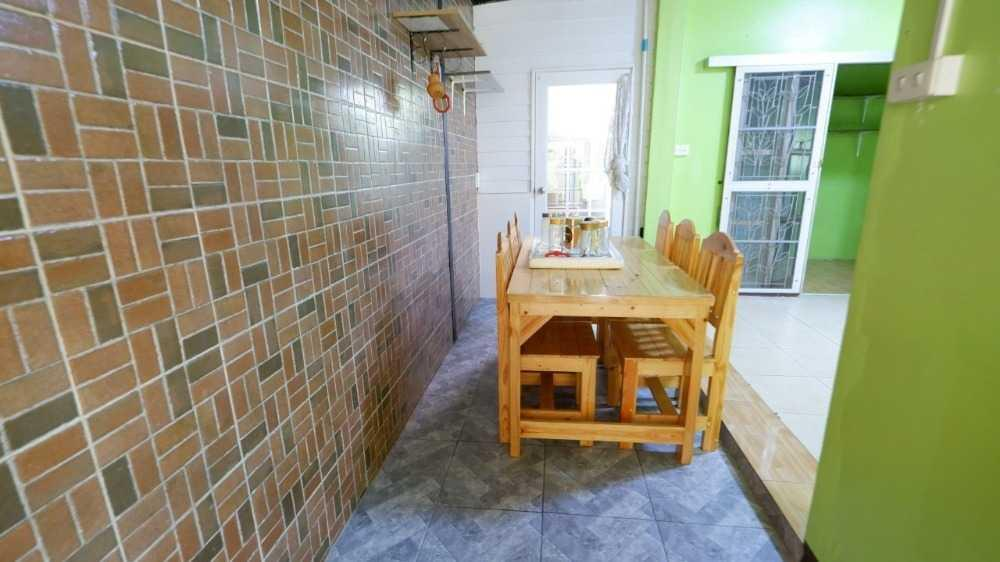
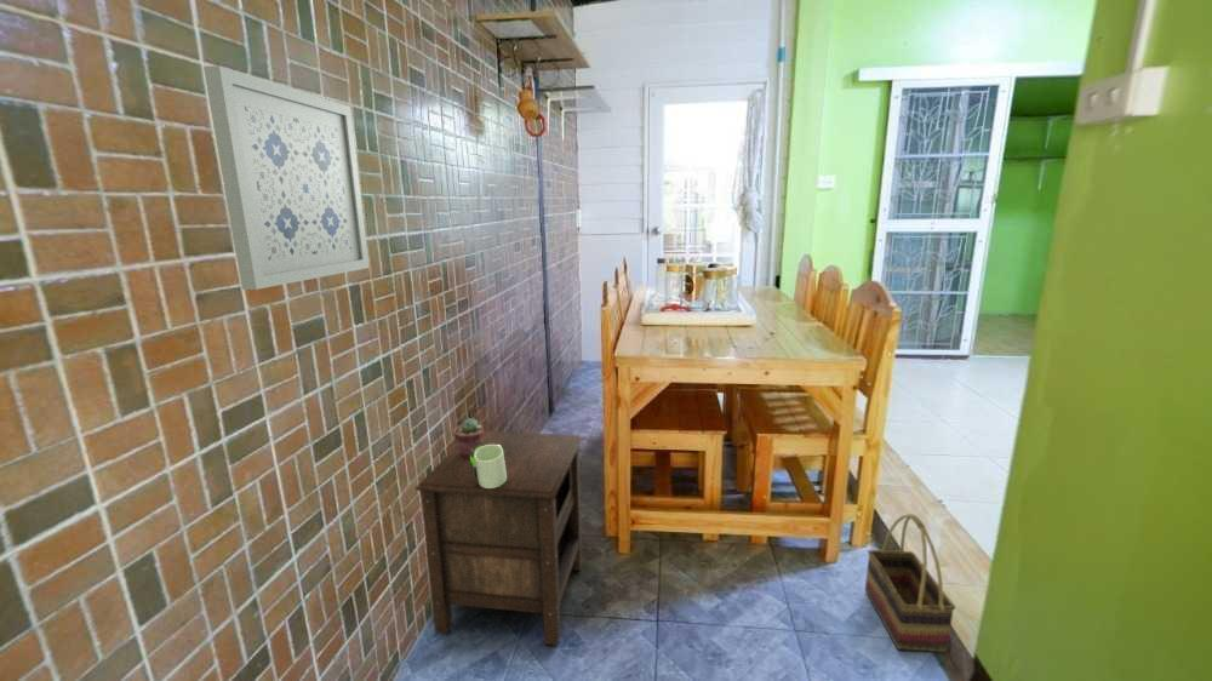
+ basket (909, 570)
+ wall art (302, 187)
+ potted succulent (468, 435)
+ nightstand (510, 528)
+ mug (491, 460)
